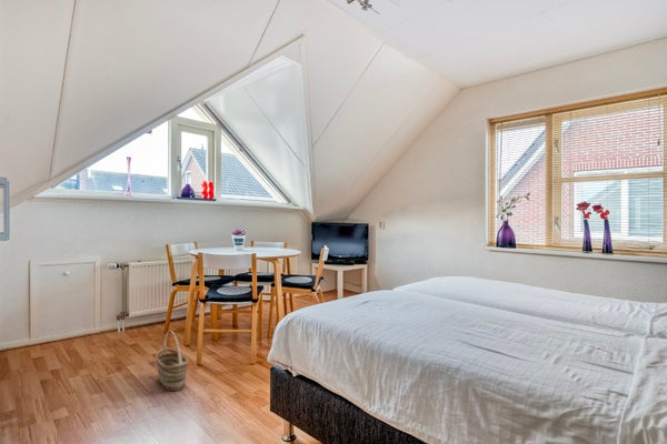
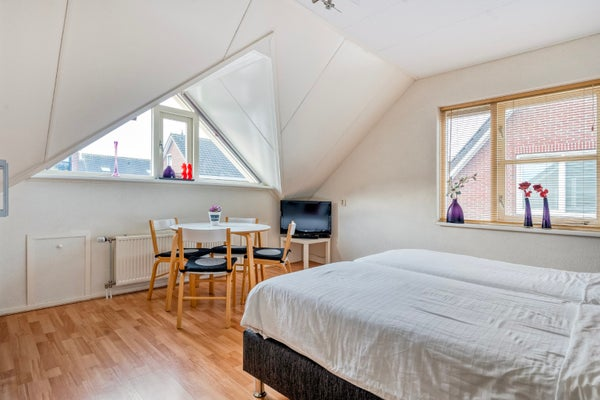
- basket (171, 356)
